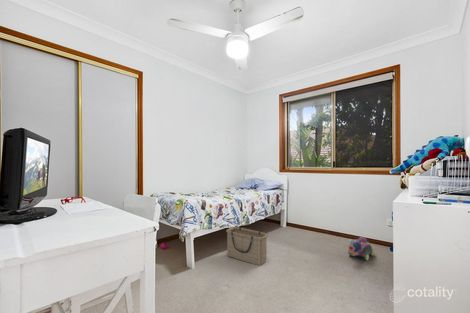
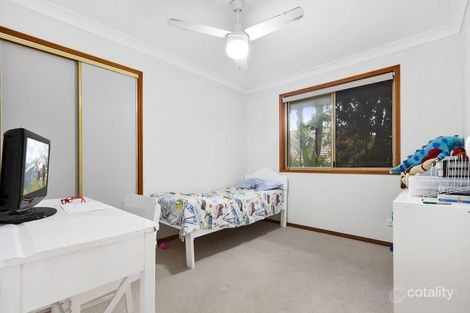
- toy cannon (359, 248)
- basket (246, 245)
